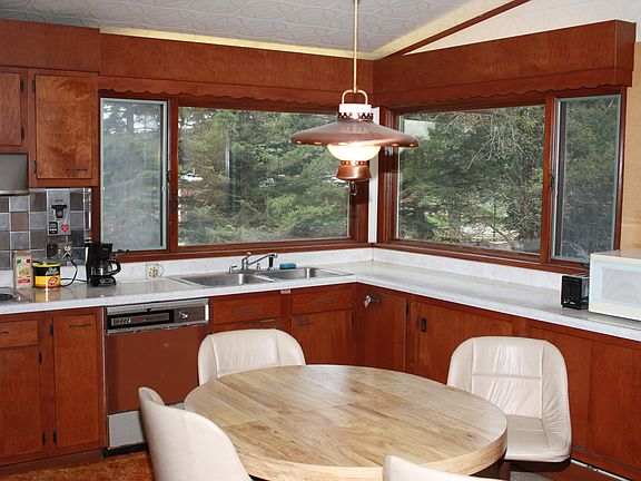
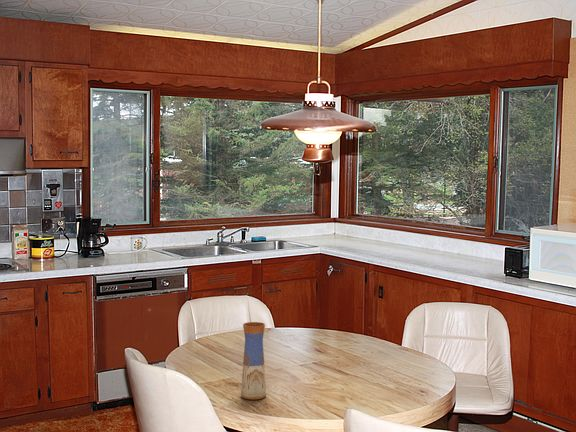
+ vase (253, 360)
